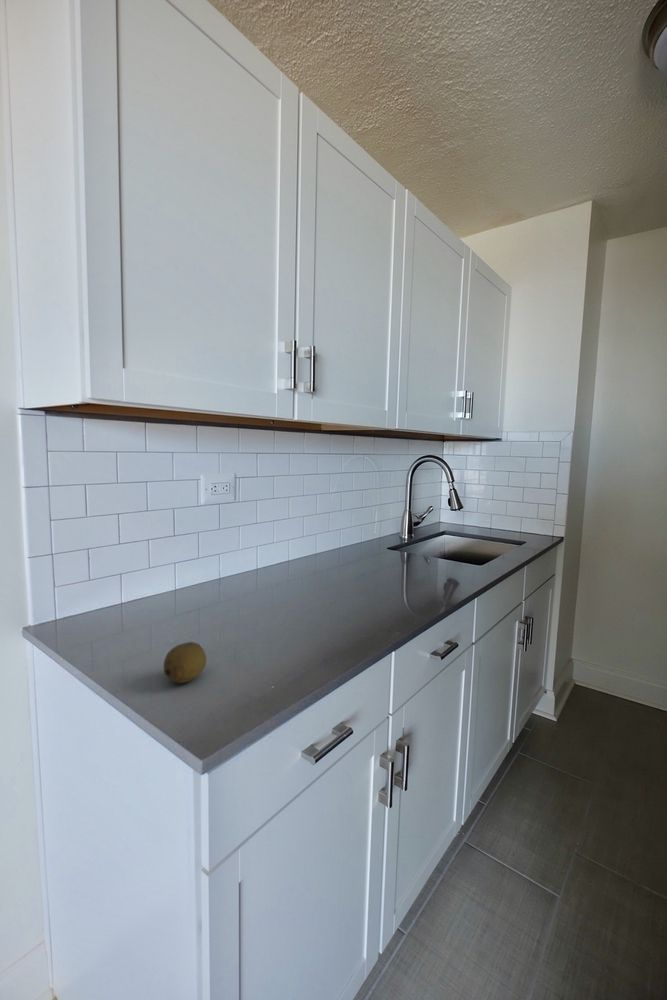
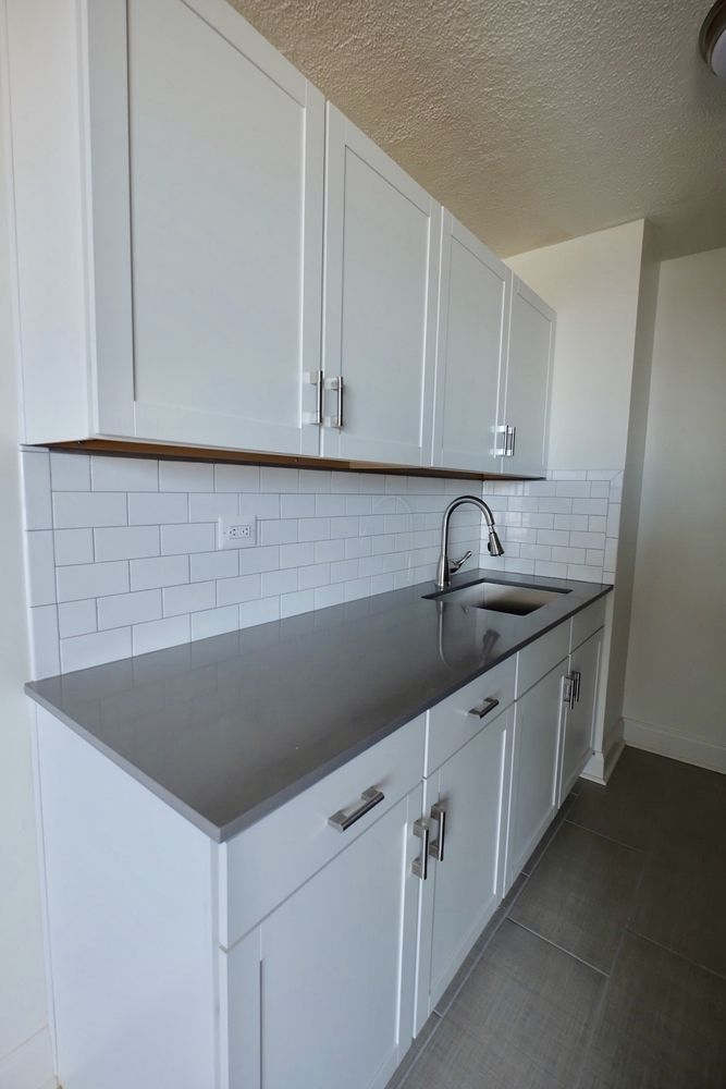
- fruit (186, 661)
